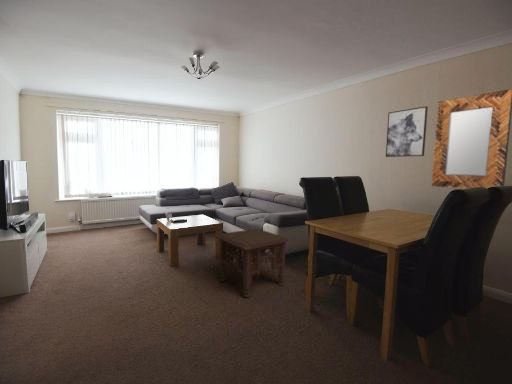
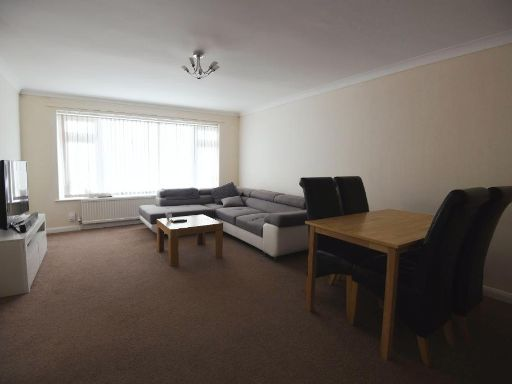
- wall art (405, 133)
- home mirror (468, 142)
- side table (251, 259)
